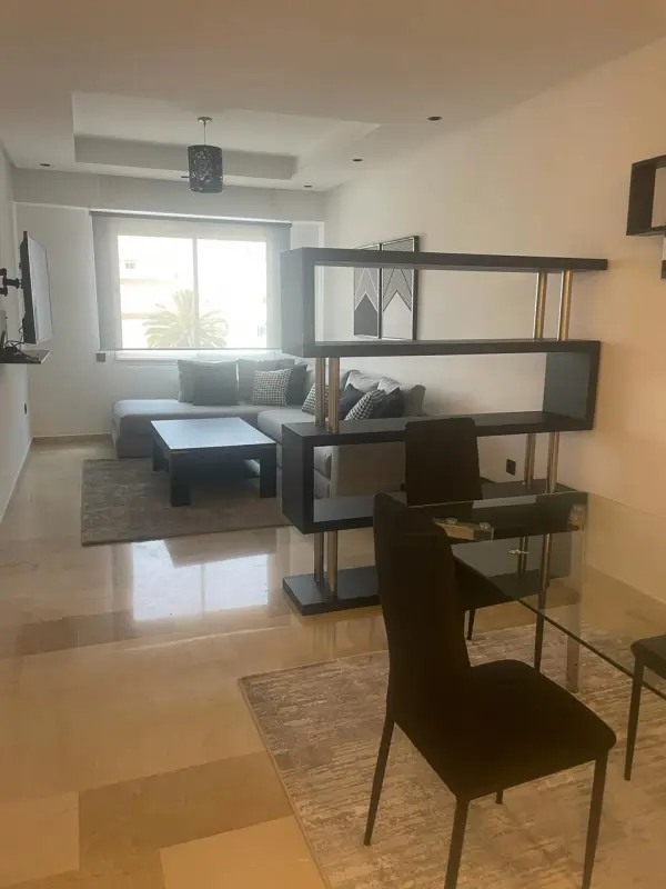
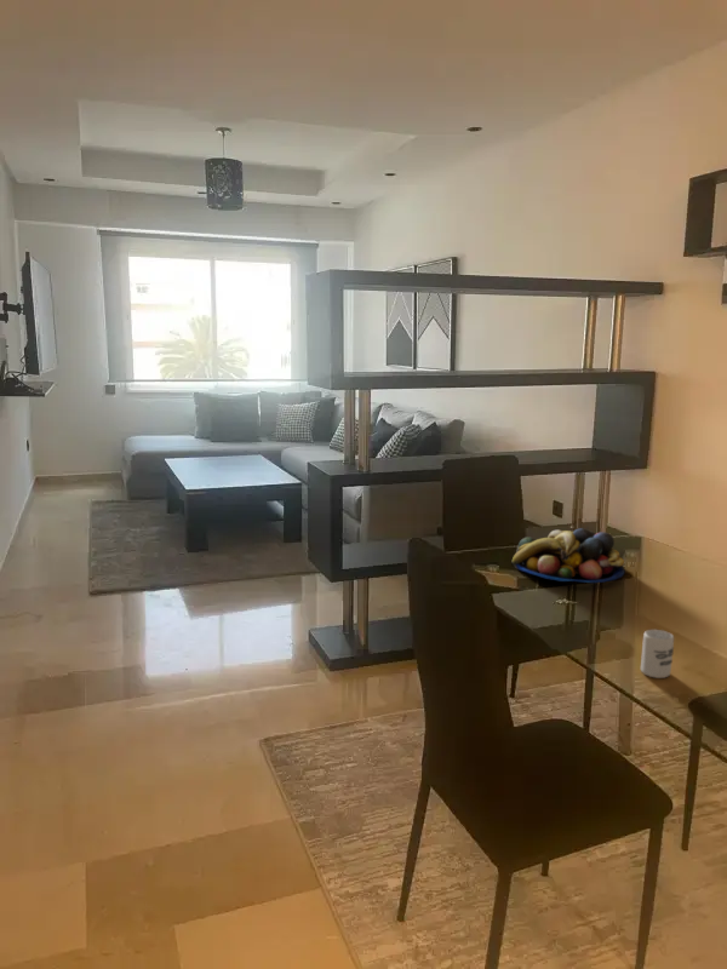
+ fruit bowl (568, 547)
+ cup (657, 653)
